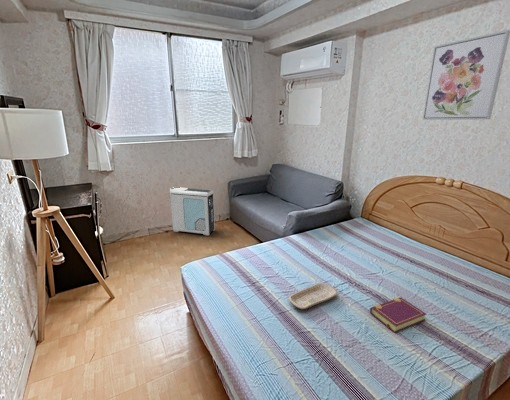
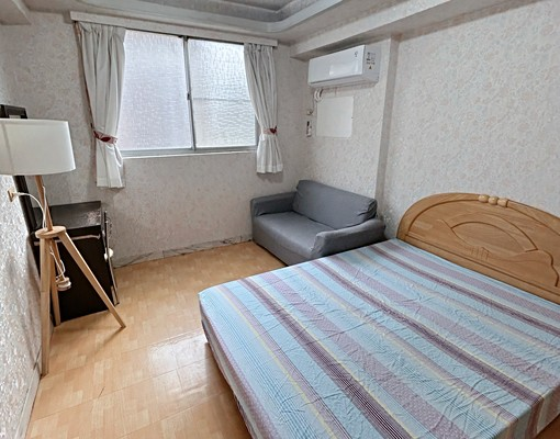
- book (396, 313)
- wall art (460, 80)
- air purifier (193, 210)
- tray (313, 296)
